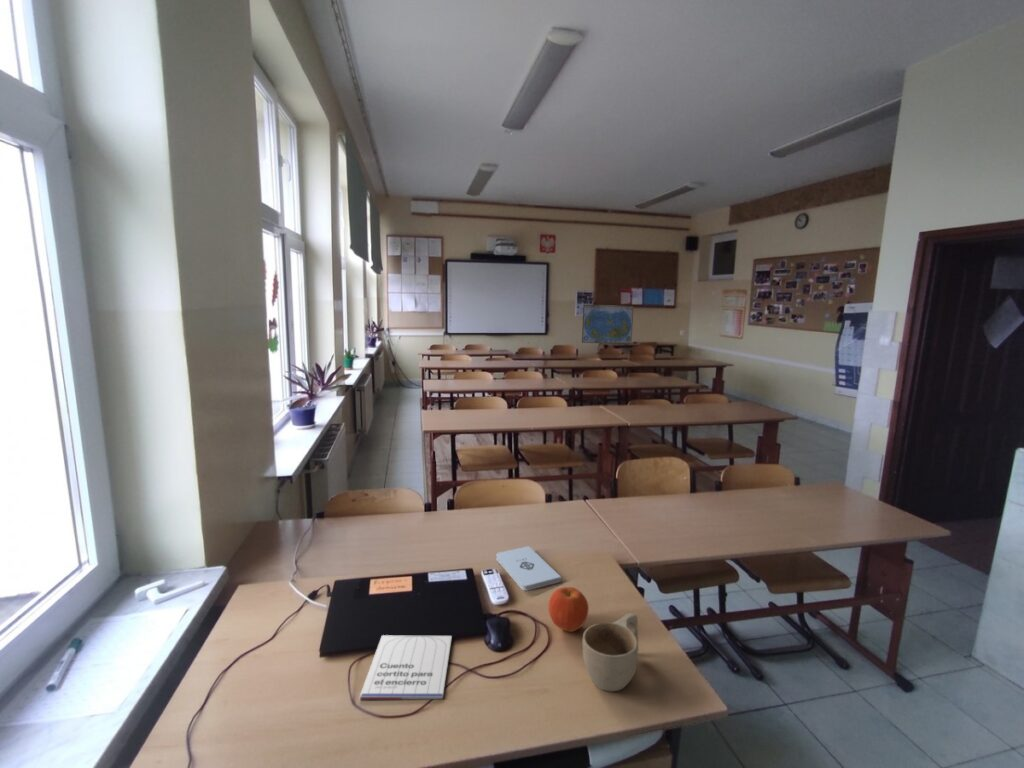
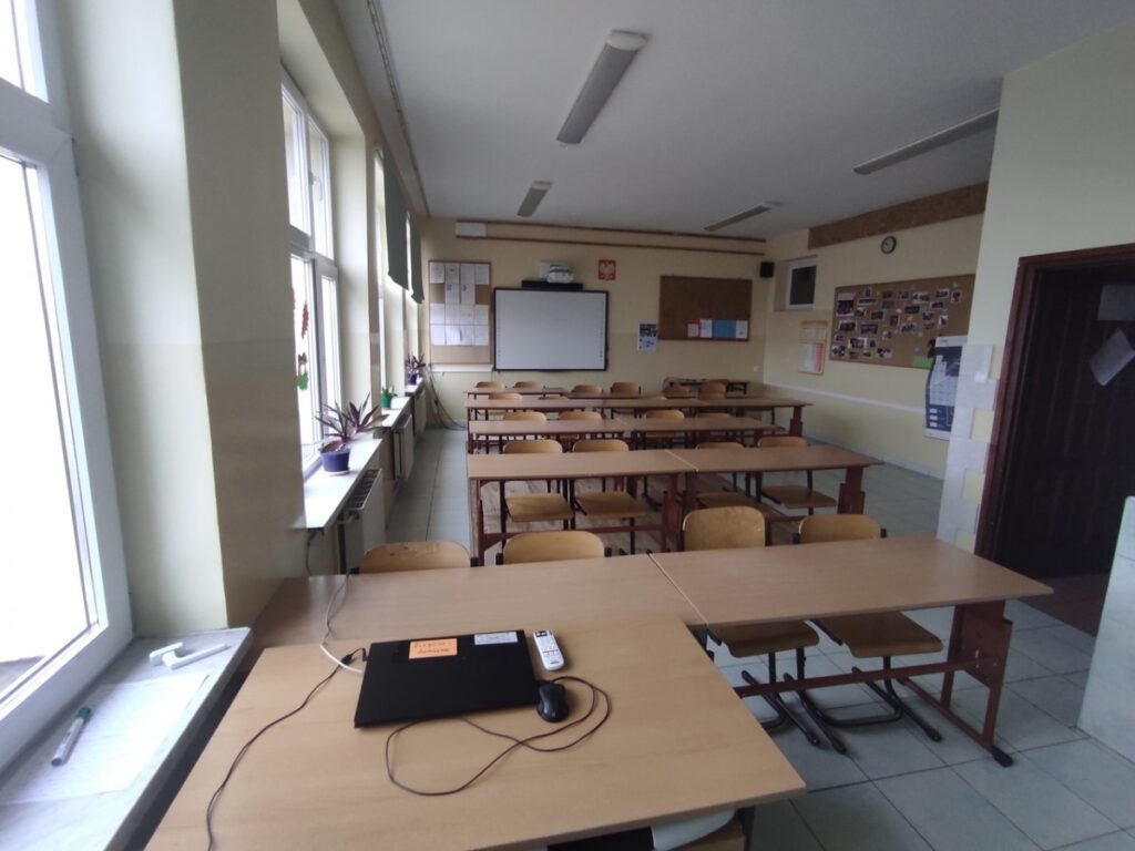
- fruit (568, 608)
- world map (607, 324)
- notebook (408, 664)
- notepad (526, 567)
- cup (616, 652)
